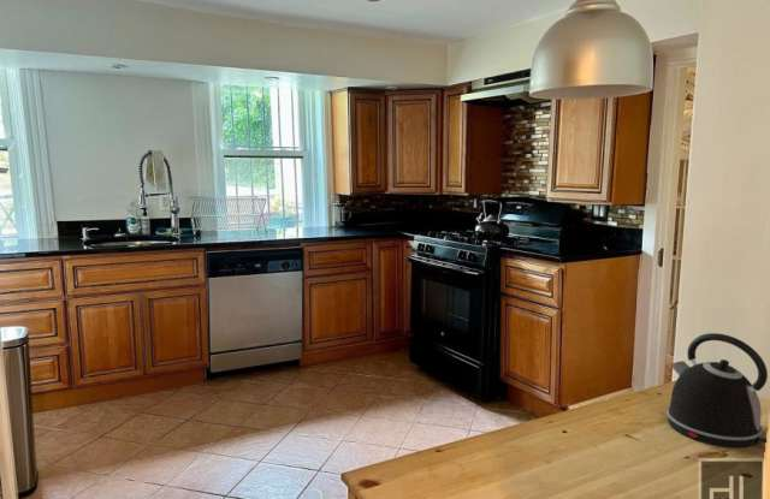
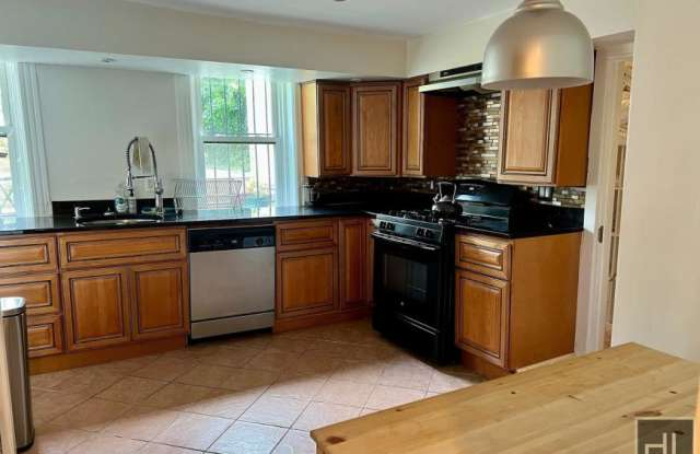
- kettle (716, 381)
